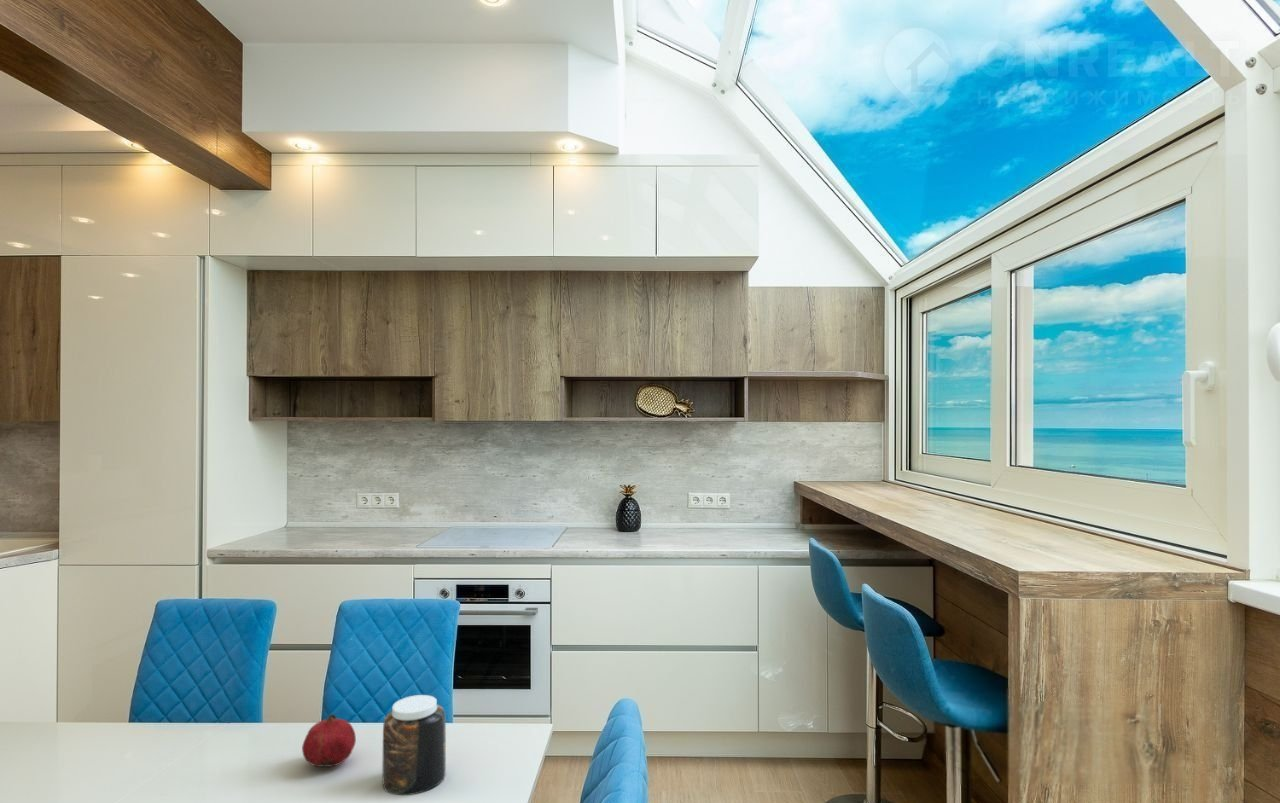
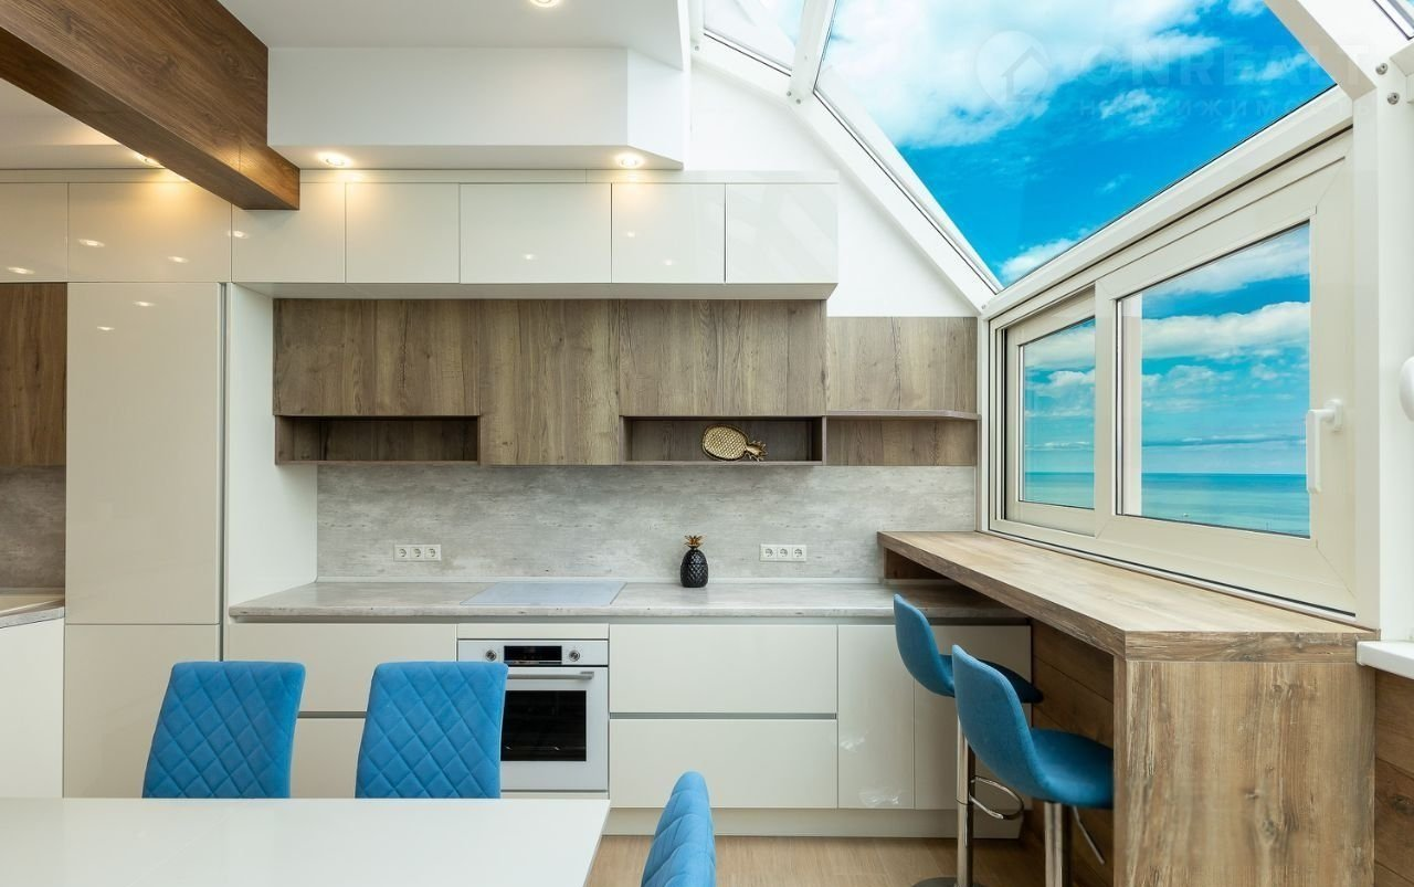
- jar (414, 741)
- fruit (329, 738)
